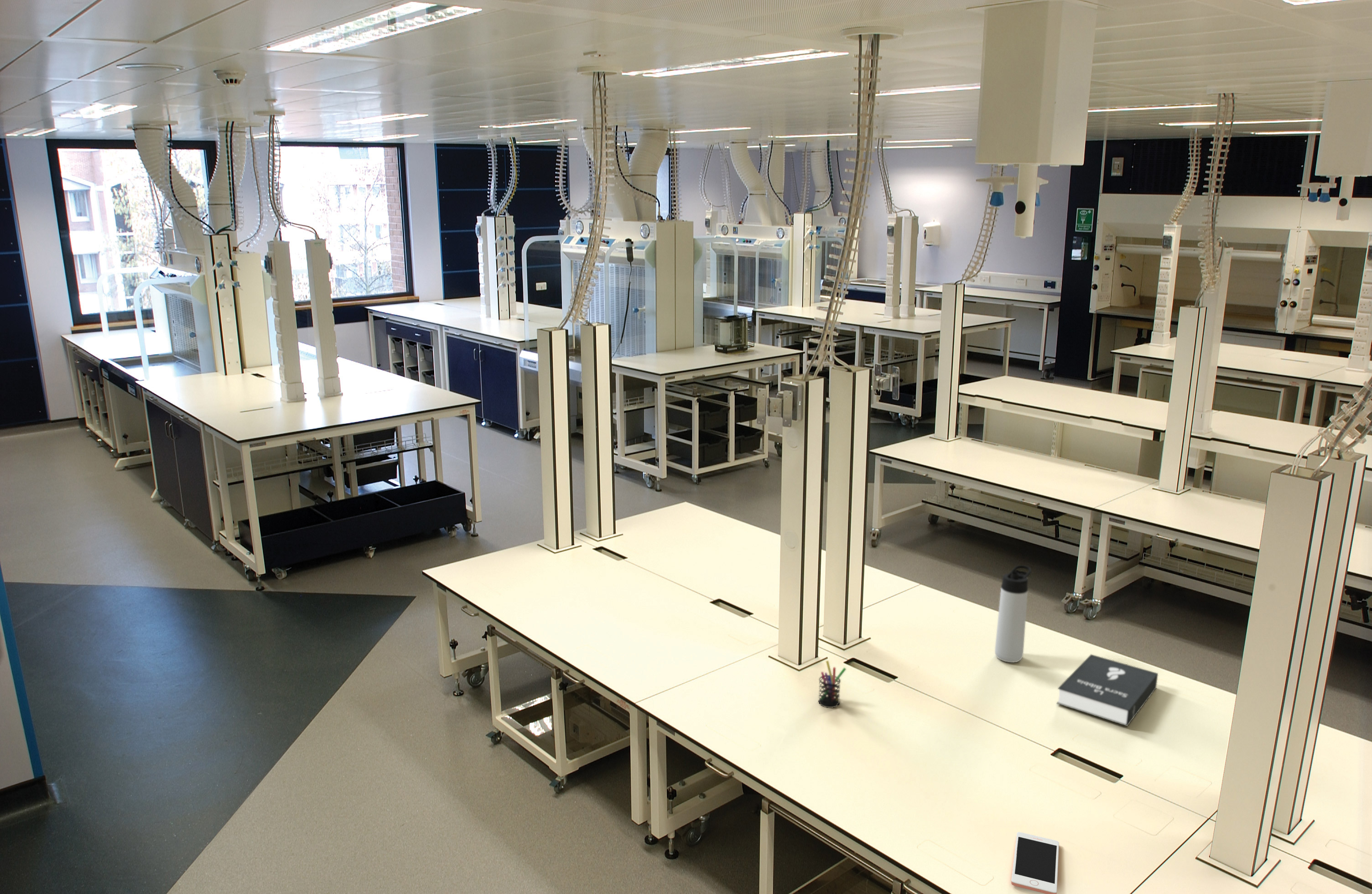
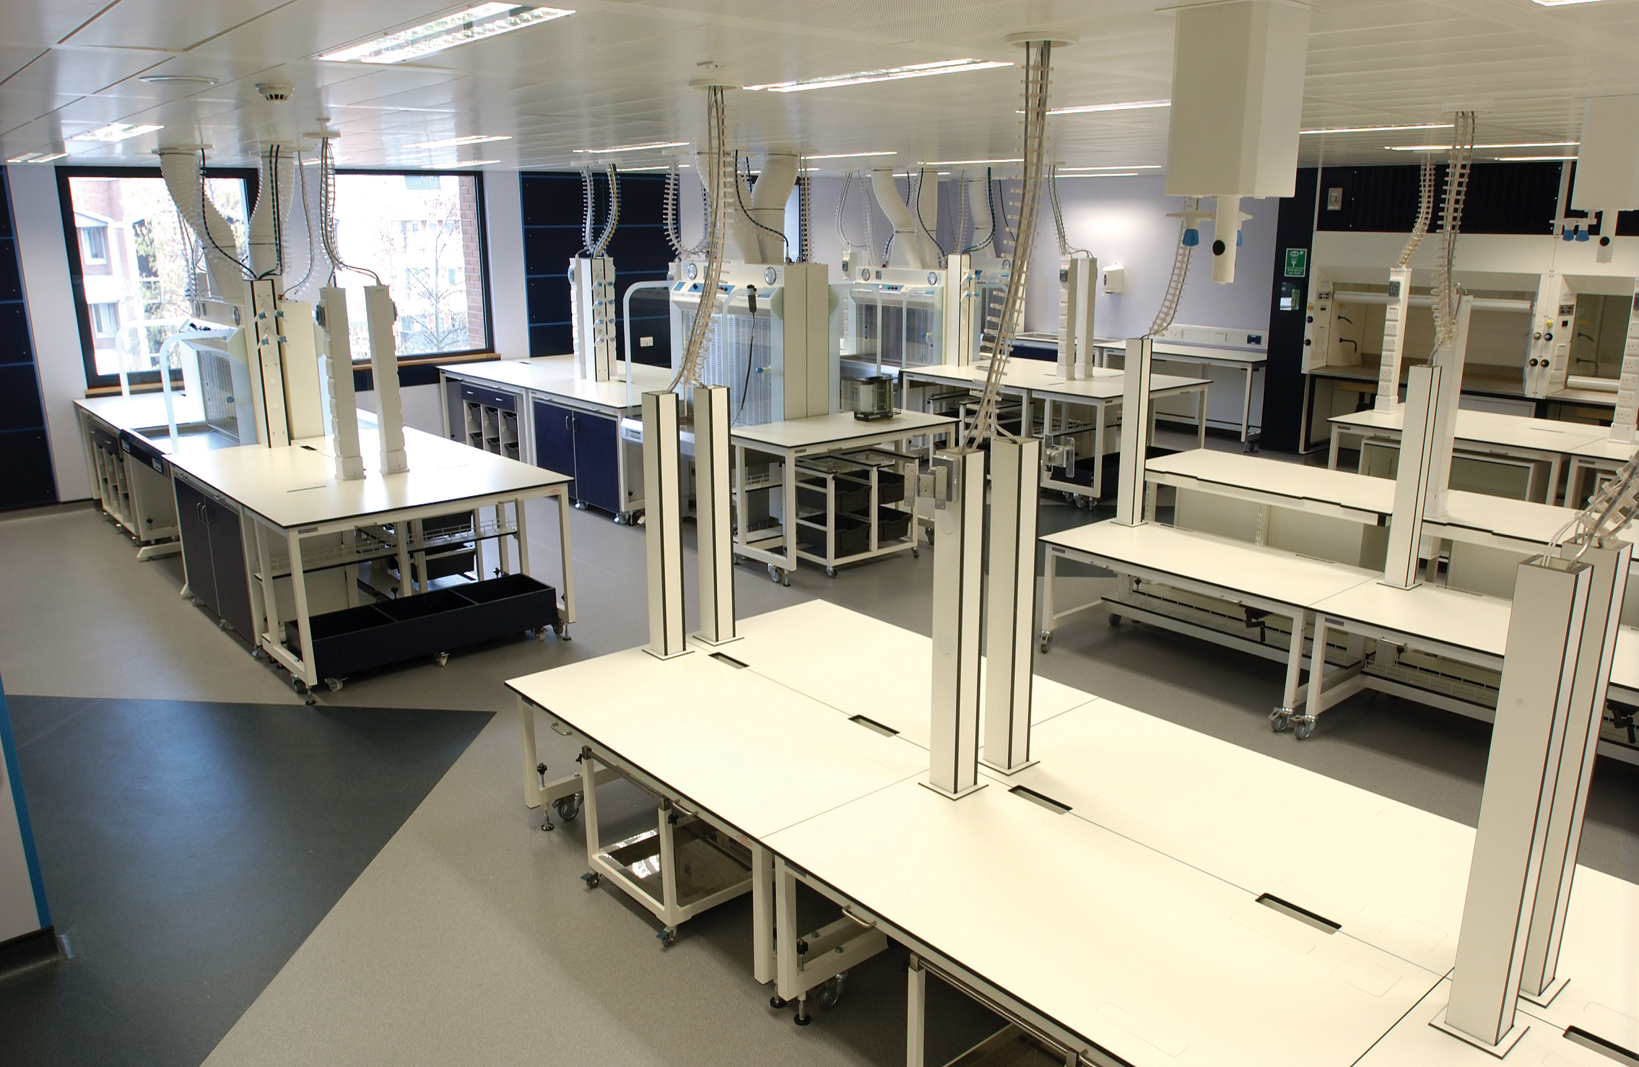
- booklet (1108, 688)
- cell phone (1035, 862)
- pen holder (832, 683)
- thermos bottle (1014, 613)
